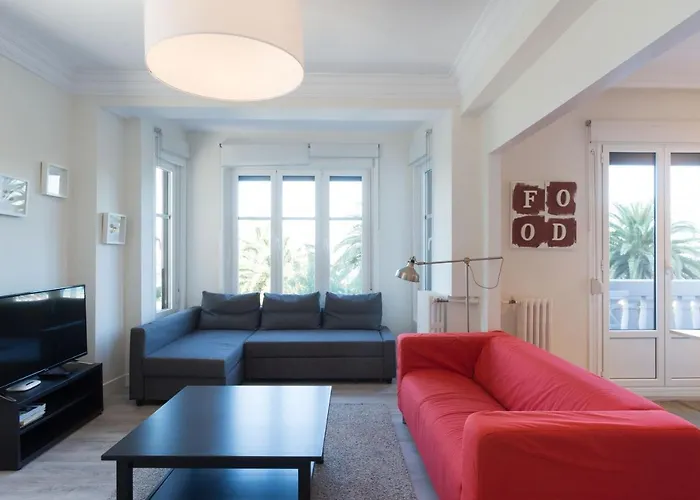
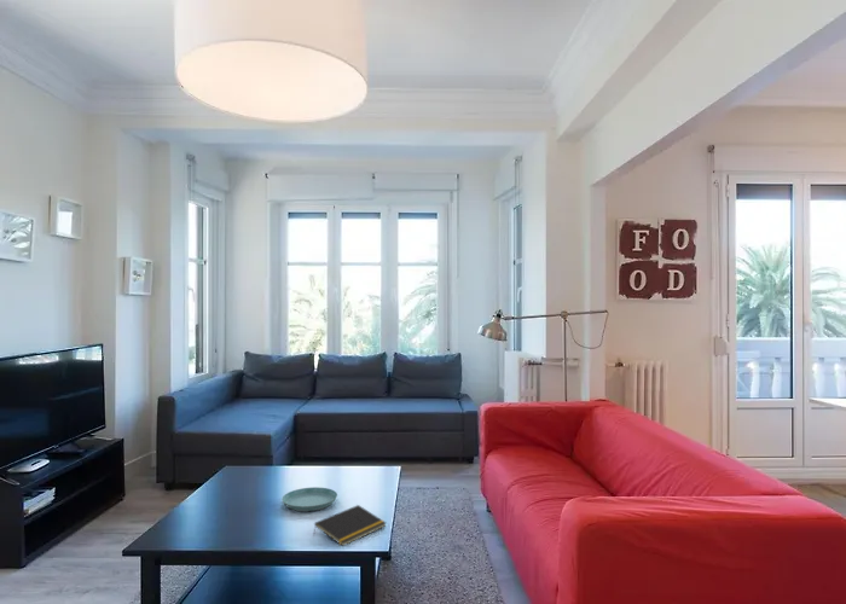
+ notepad (350, 523)
+ saucer (309, 499)
